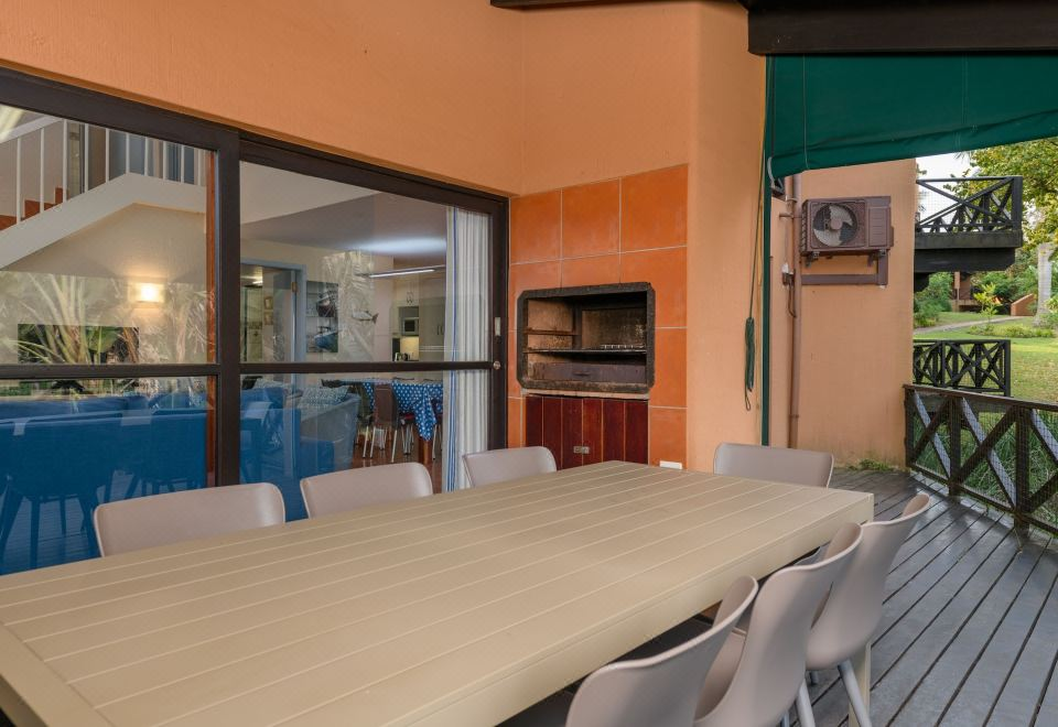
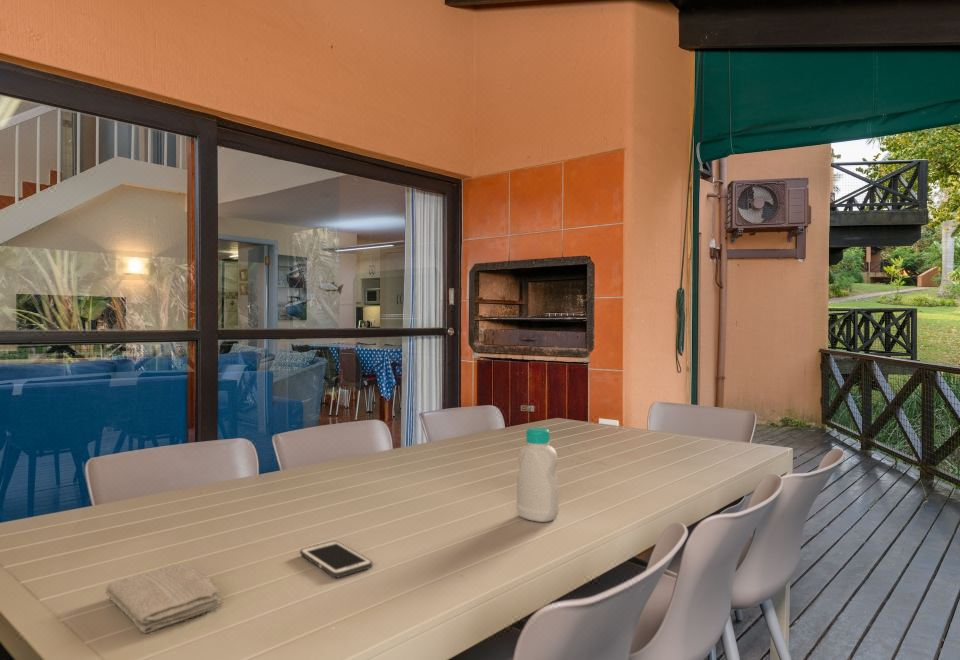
+ washcloth (163, 593)
+ cell phone (335, 558)
+ bottle (537, 473)
